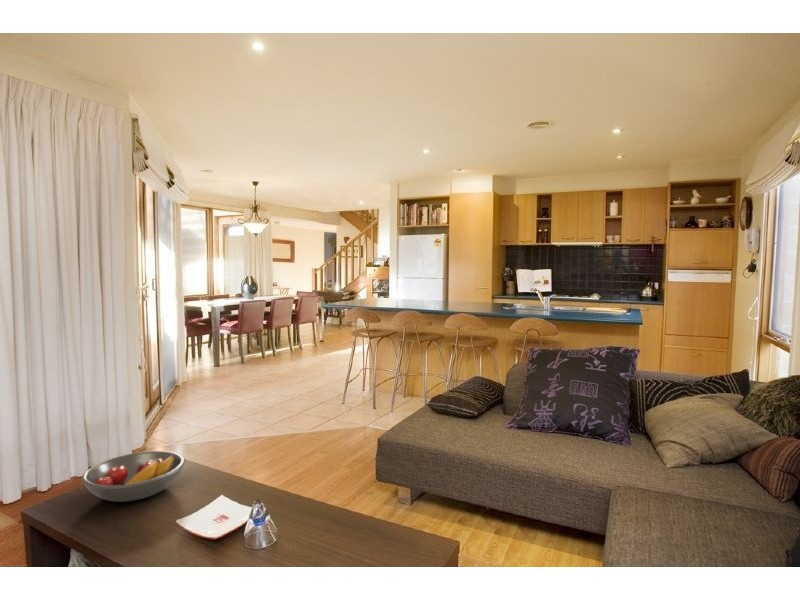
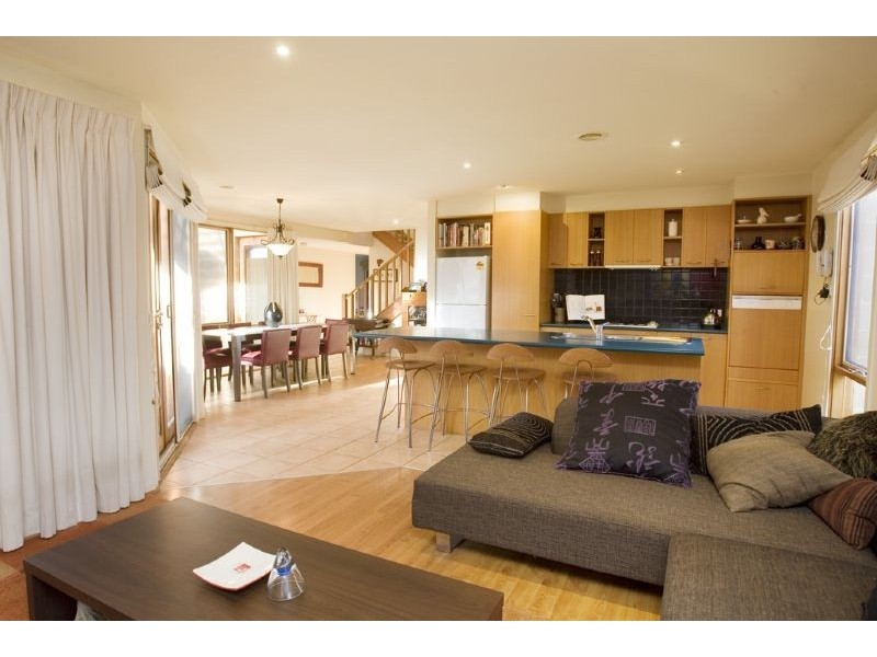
- fruit bowl (135, 476)
